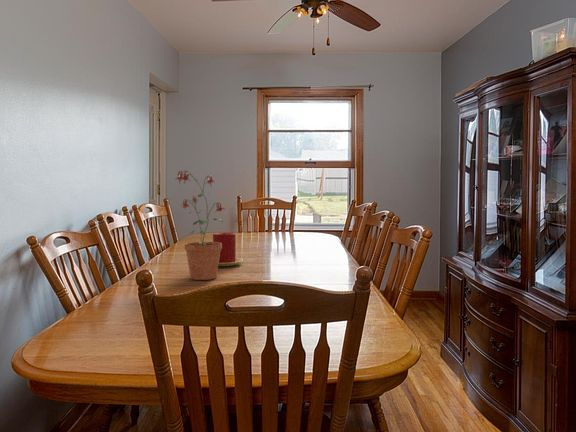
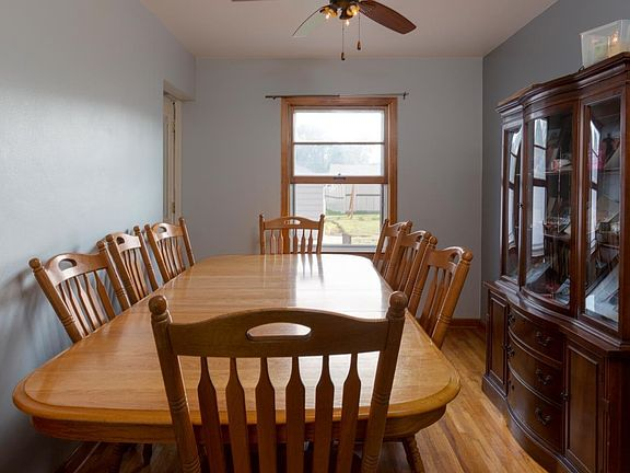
- potted plant (202, 223)
- candle (224, 248)
